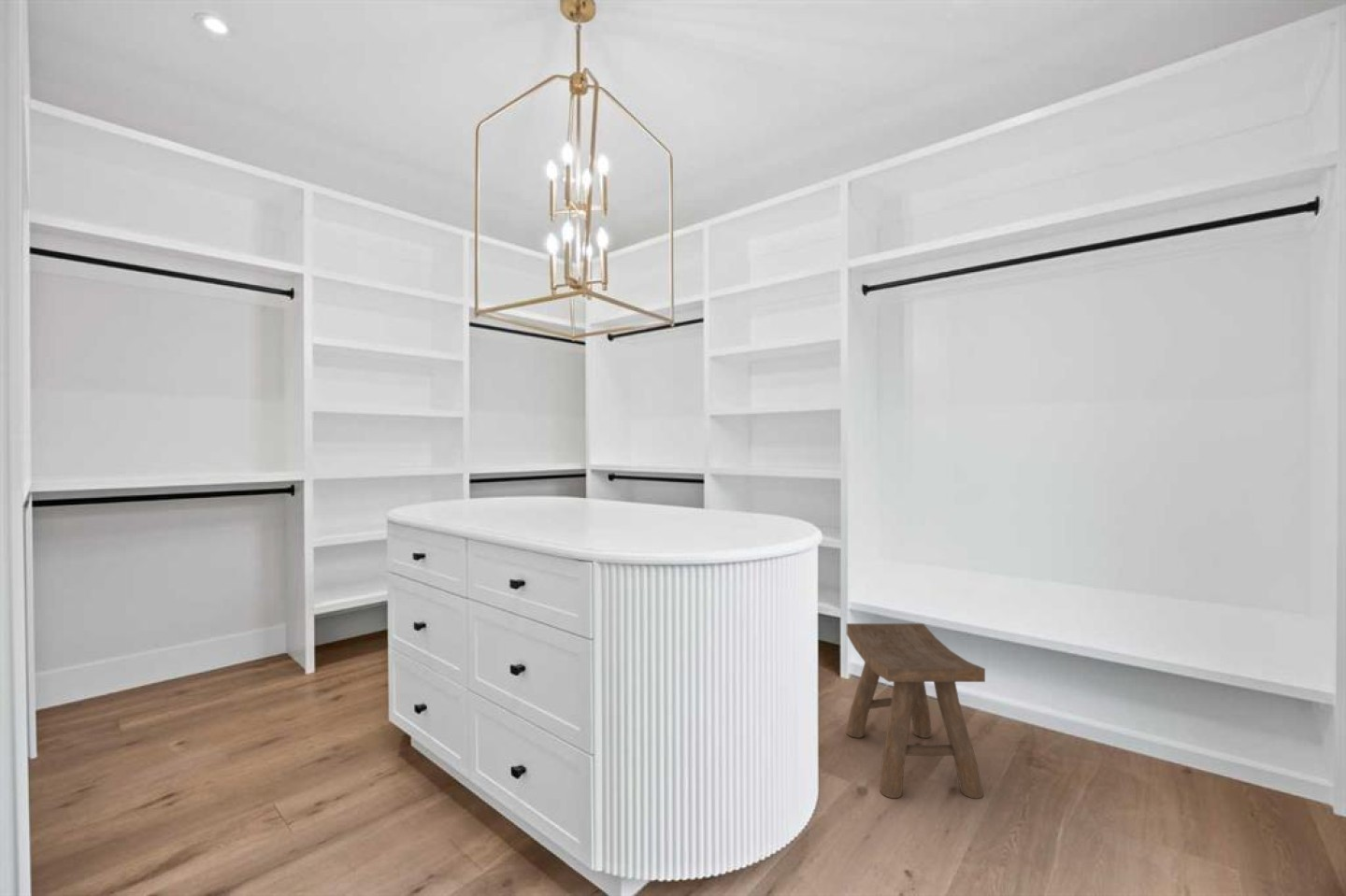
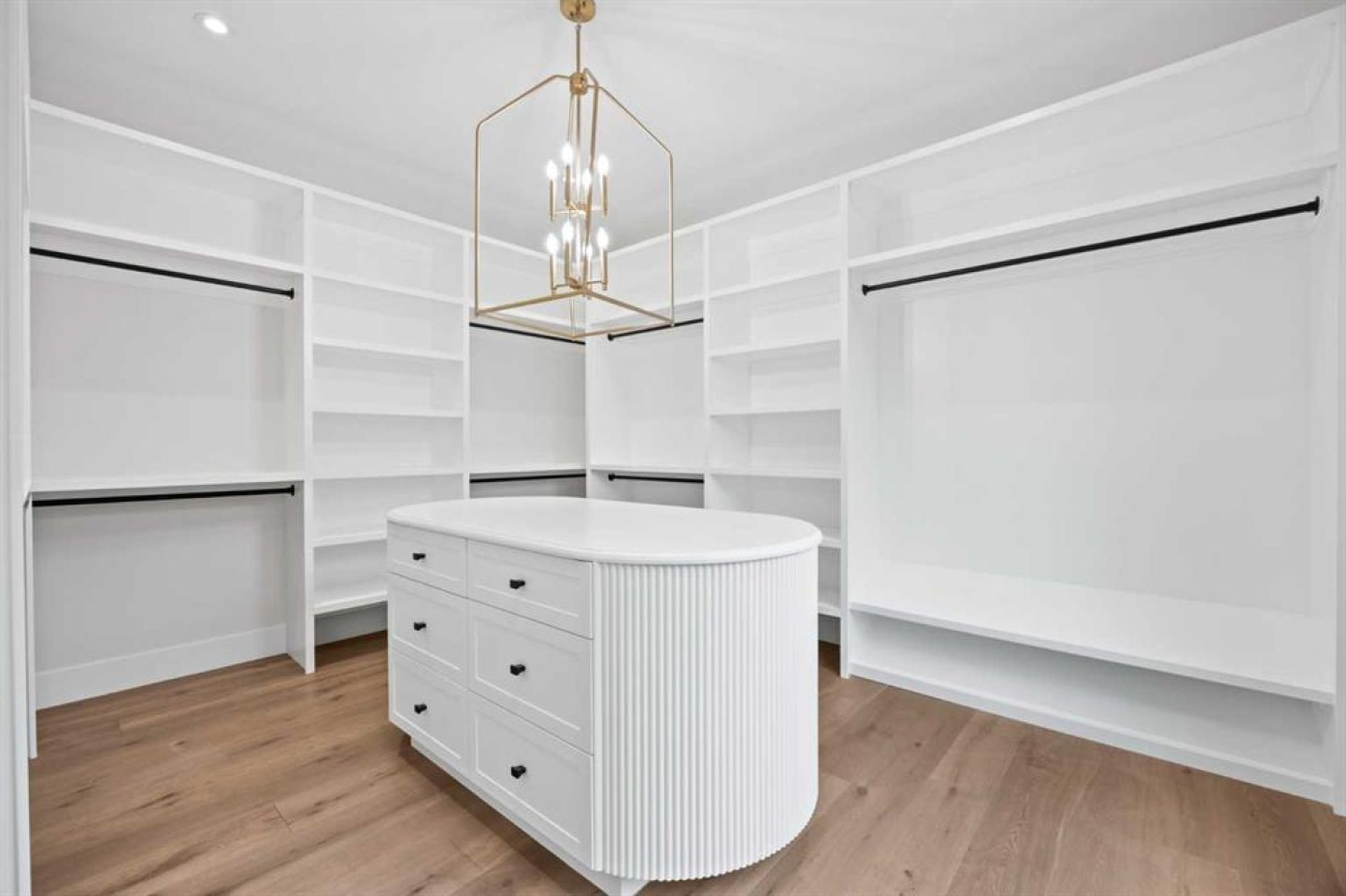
- stool (908, 702)
